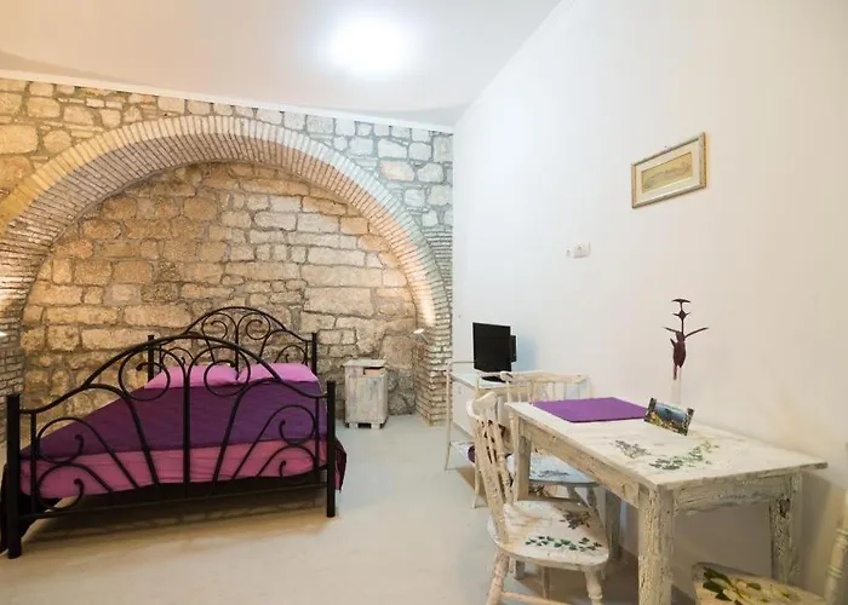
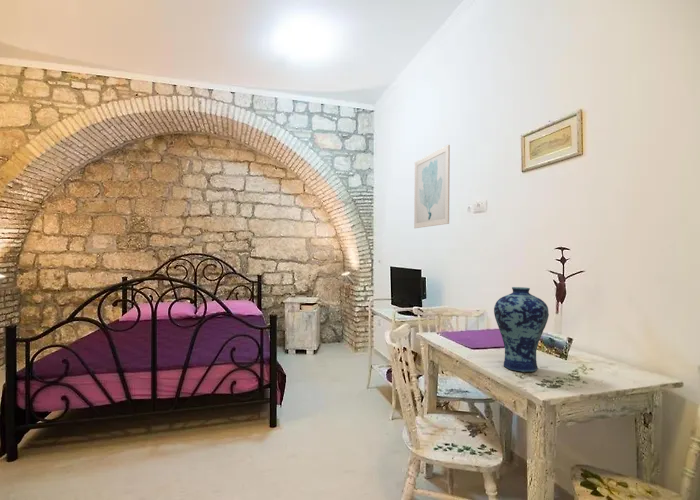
+ wall art (430, 190)
+ vase (520, 326)
